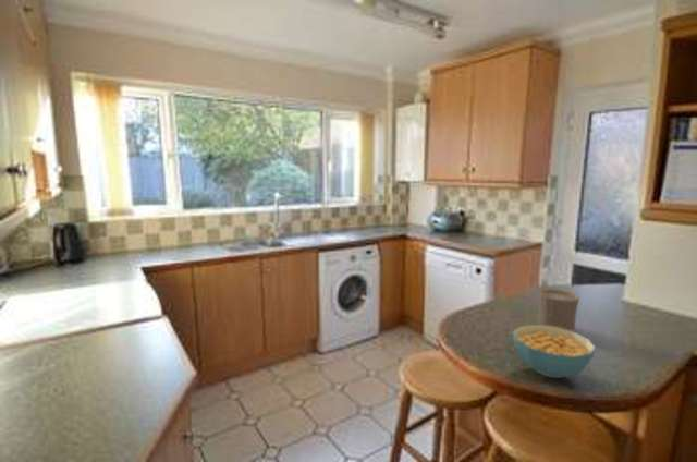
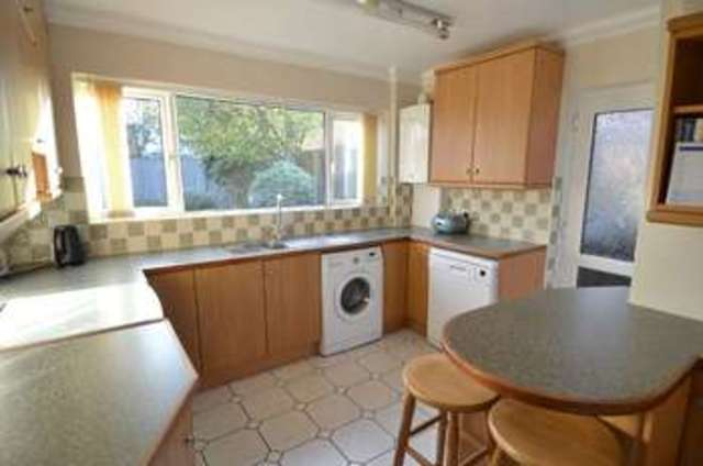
- cup (557, 311)
- cereal bowl (550, 355)
